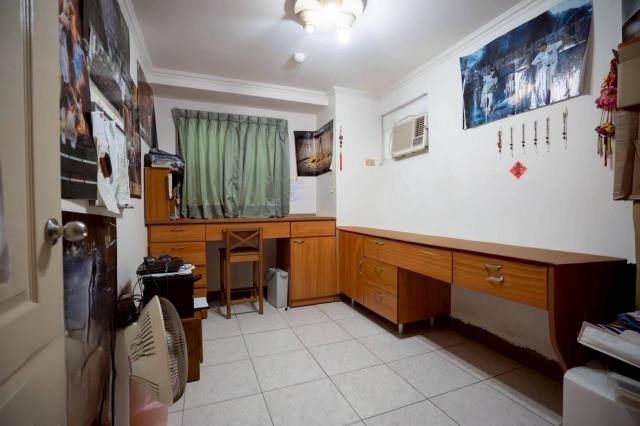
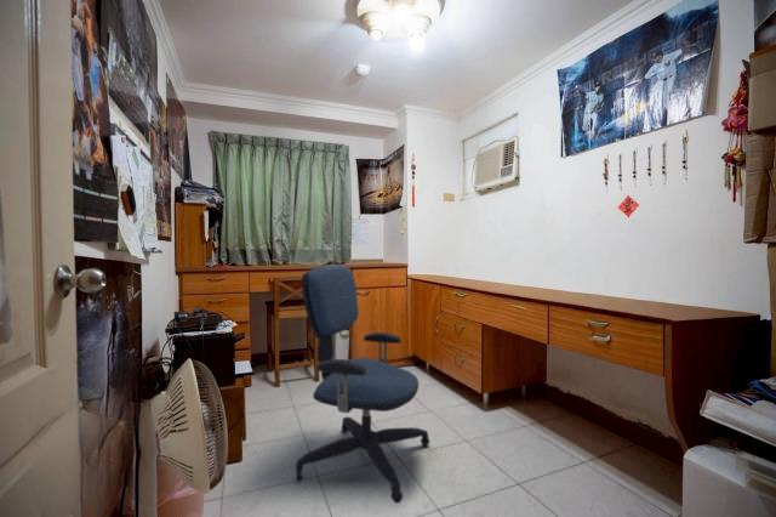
+ office chair (365, 363)
